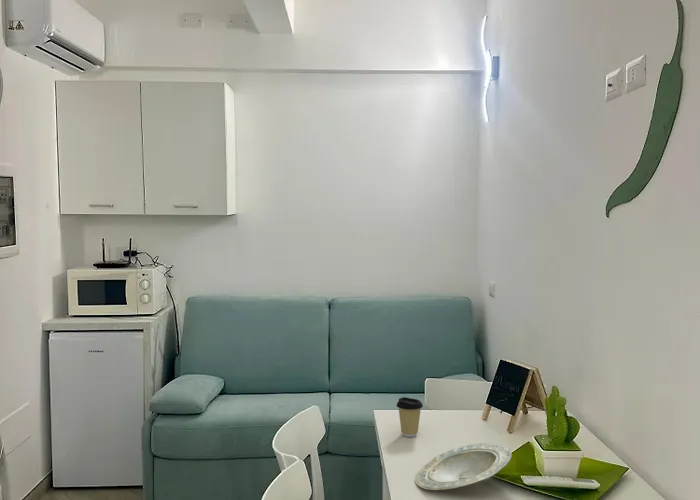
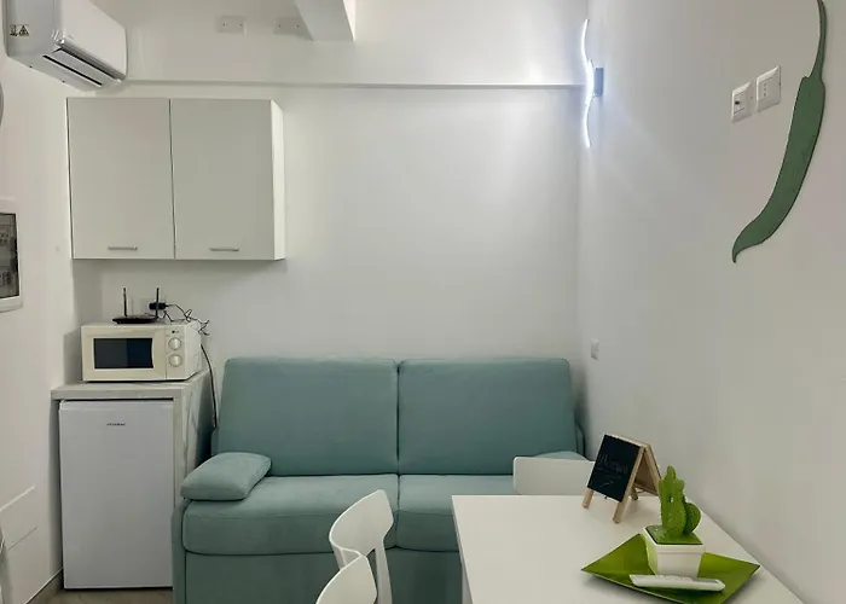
- coffee cup (409, 417)
- plate (462, 465)
